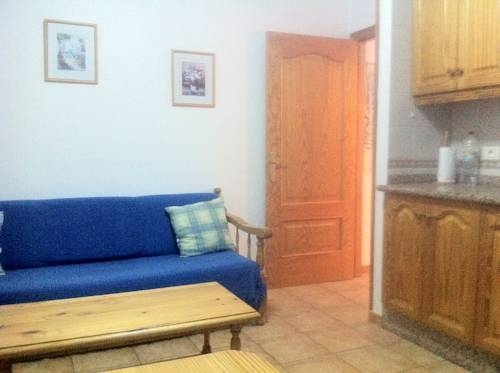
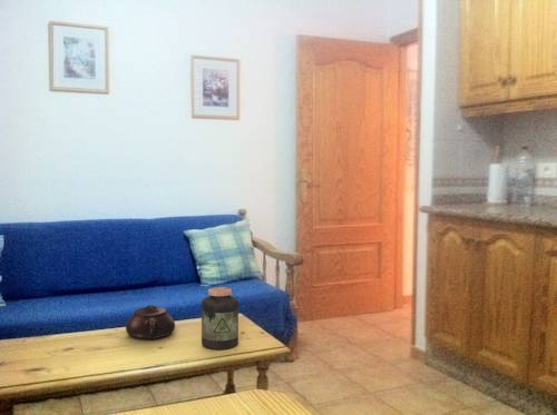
+ teapot (149, 319)
+ jar (219, 316)
